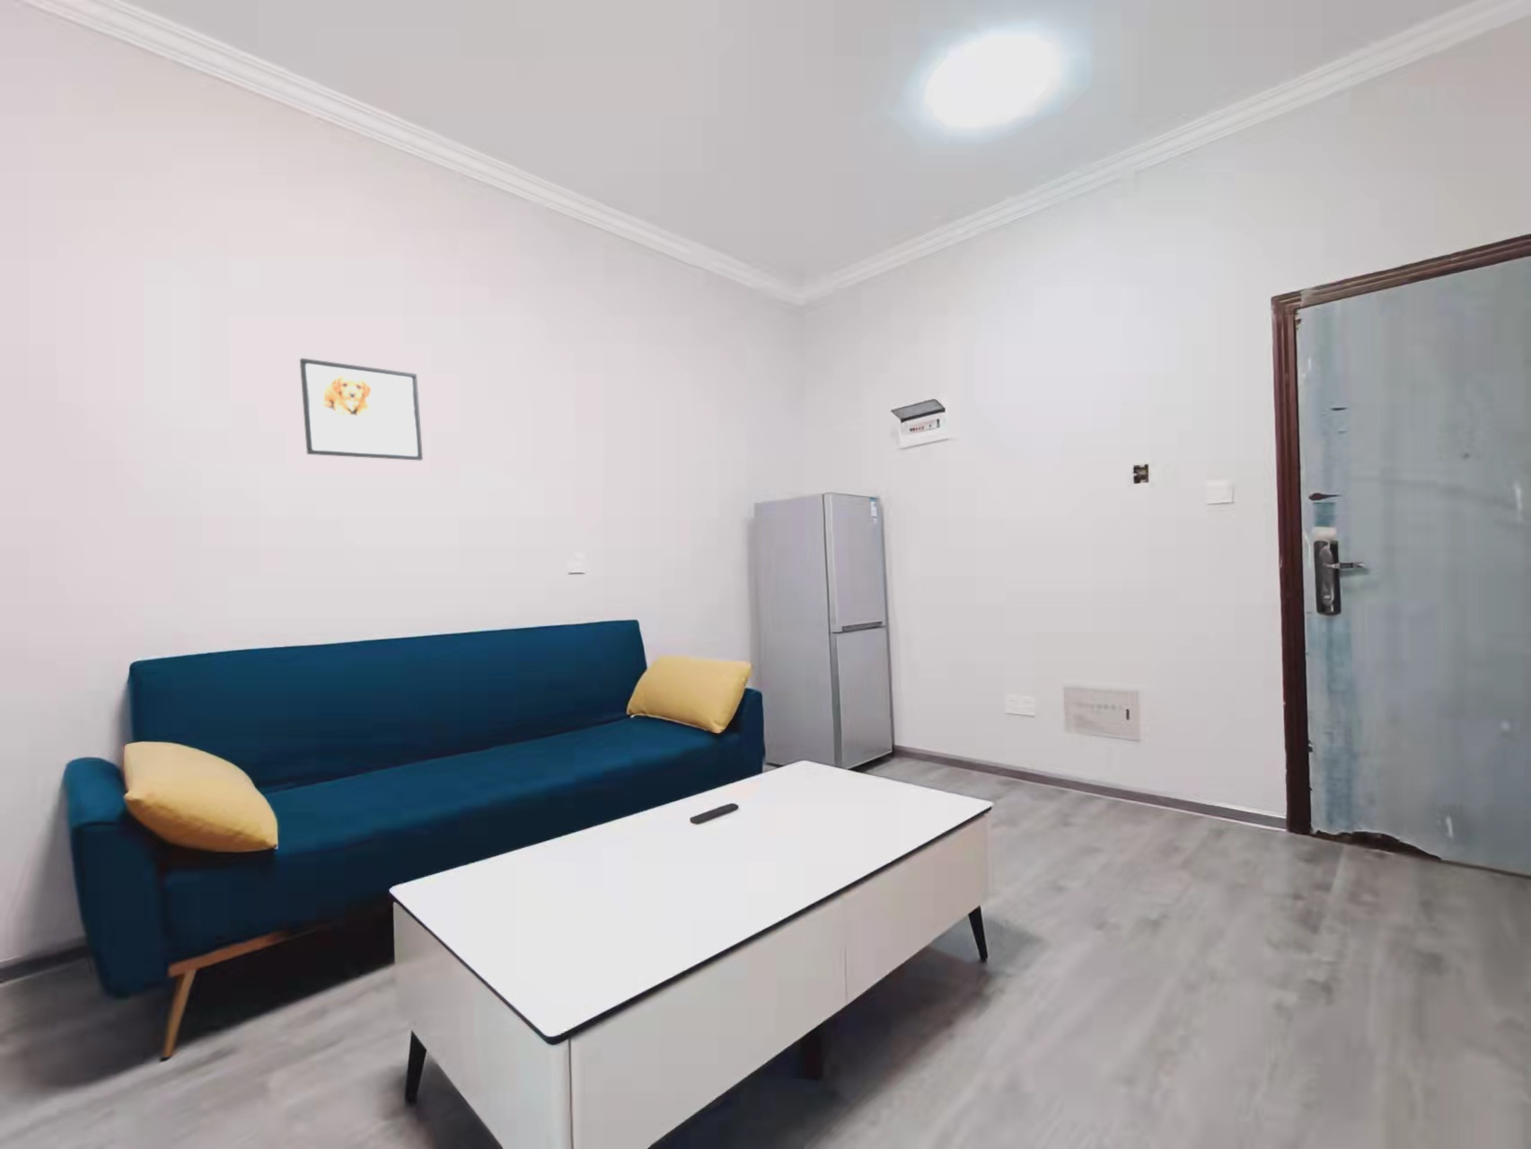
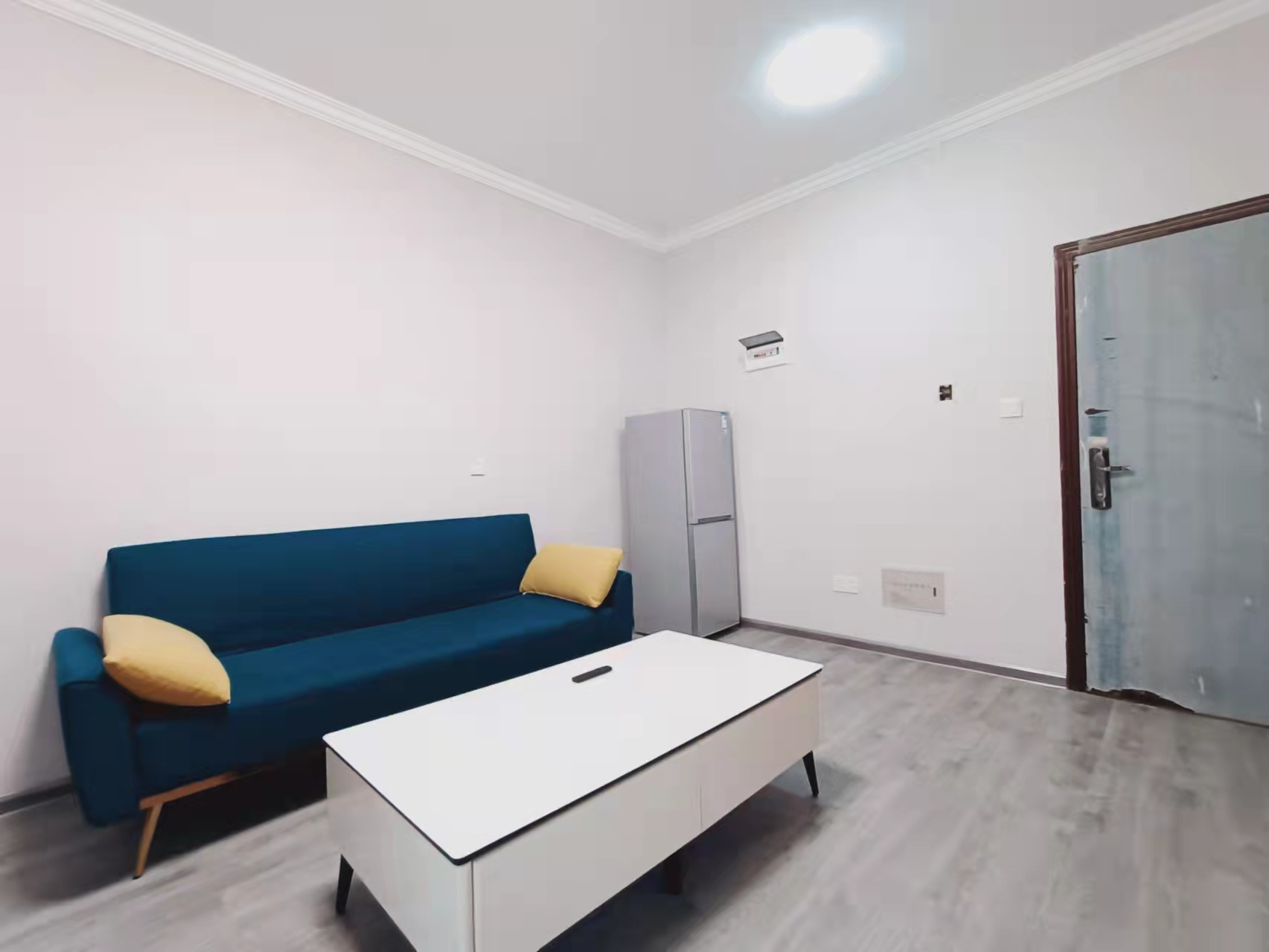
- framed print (363, 412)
